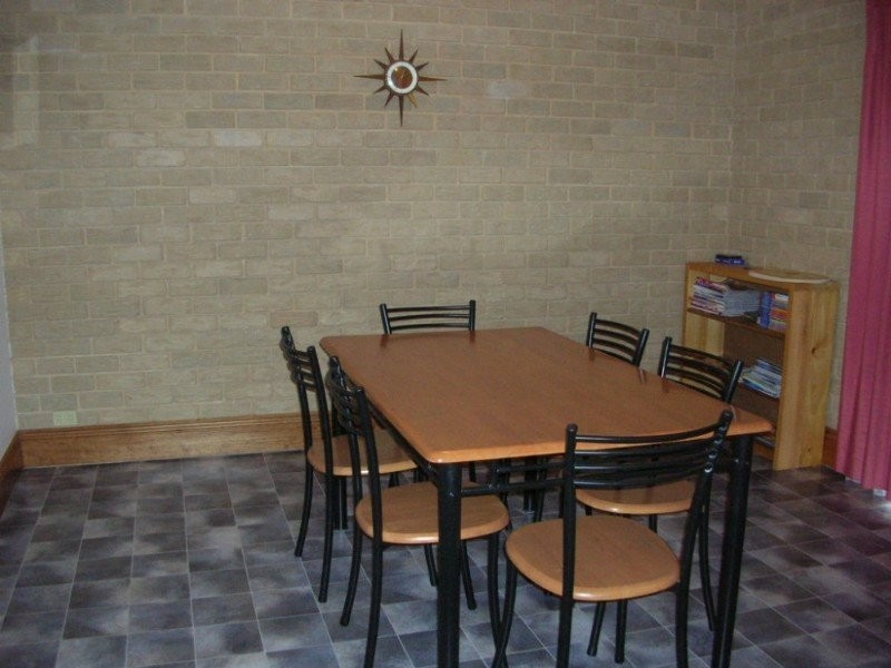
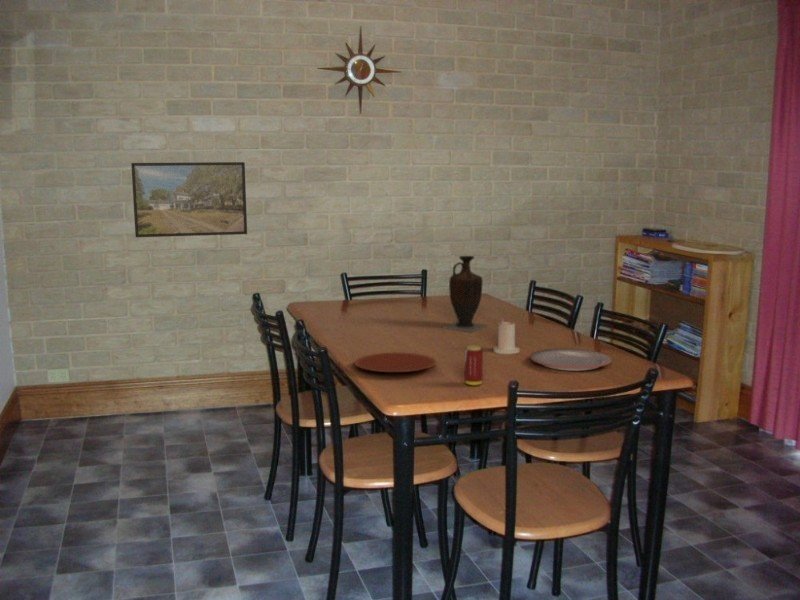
+ beverage can (473, 365)
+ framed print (190, 199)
+ plate (395, 365)
+ candle (506, 335)
+ plate (570, 360)
+ vase (465, 292)
